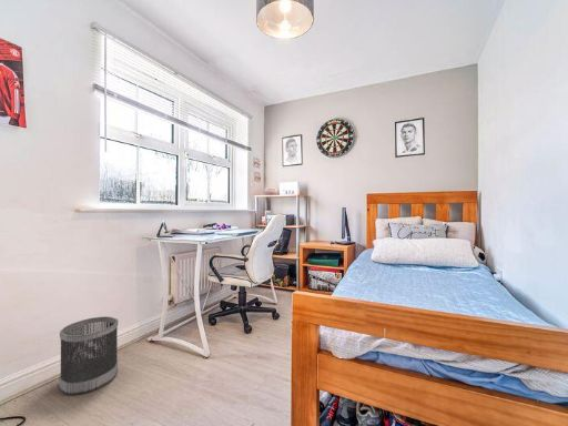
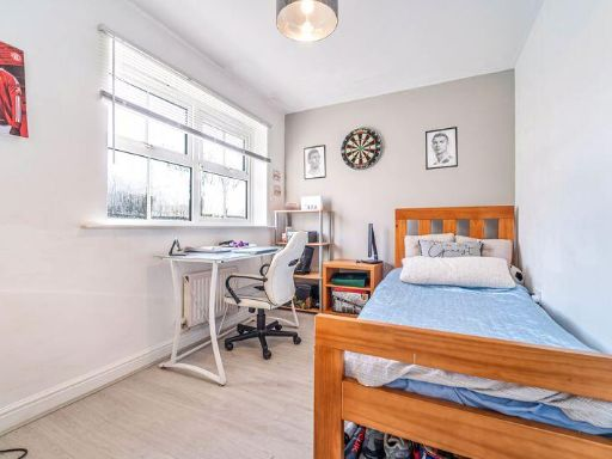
- wastebasket (90, 352)
